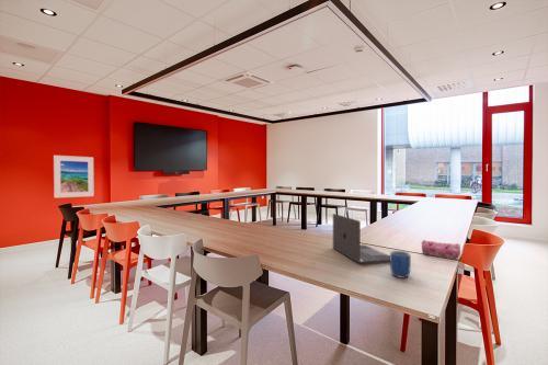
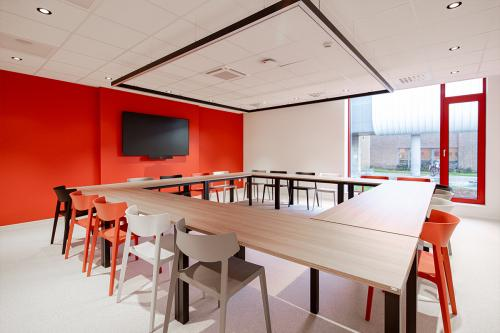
- pencil case (439, 248)
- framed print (75, 176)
- laptop (359, 235)
- mug (400, 264)
